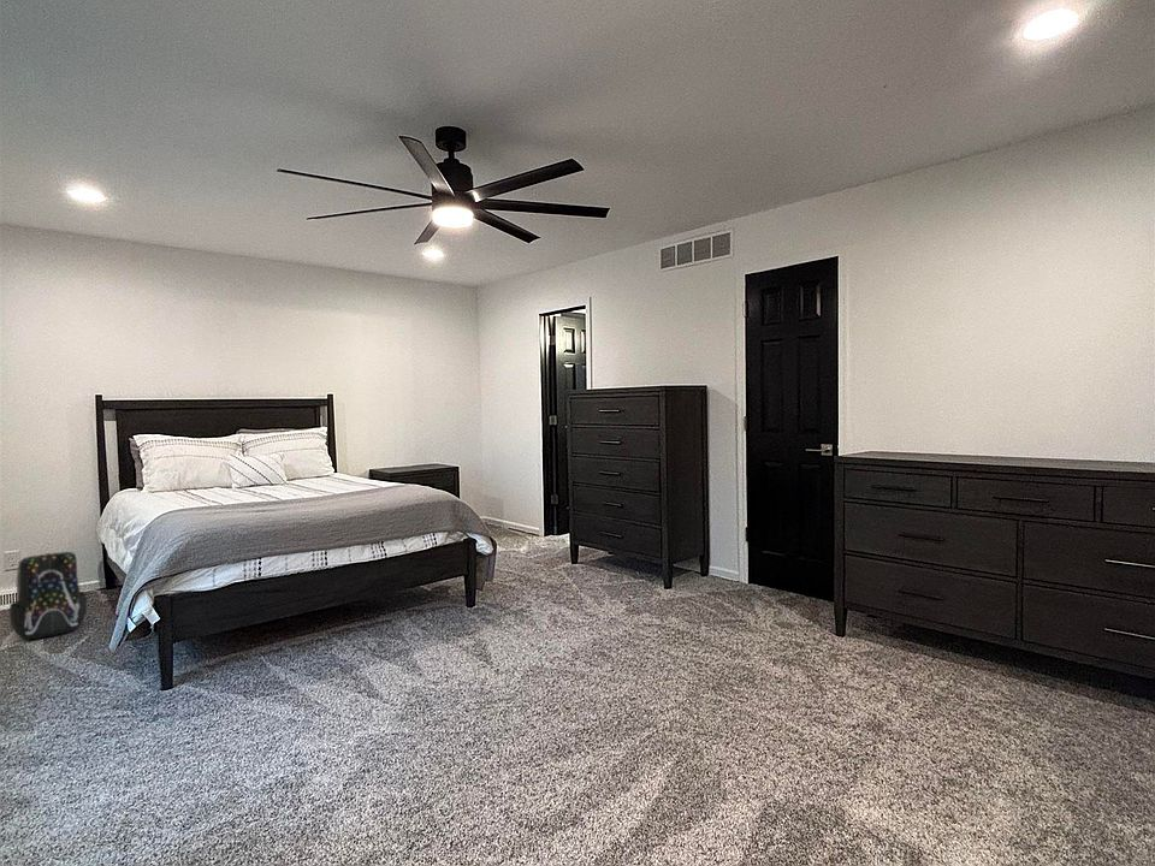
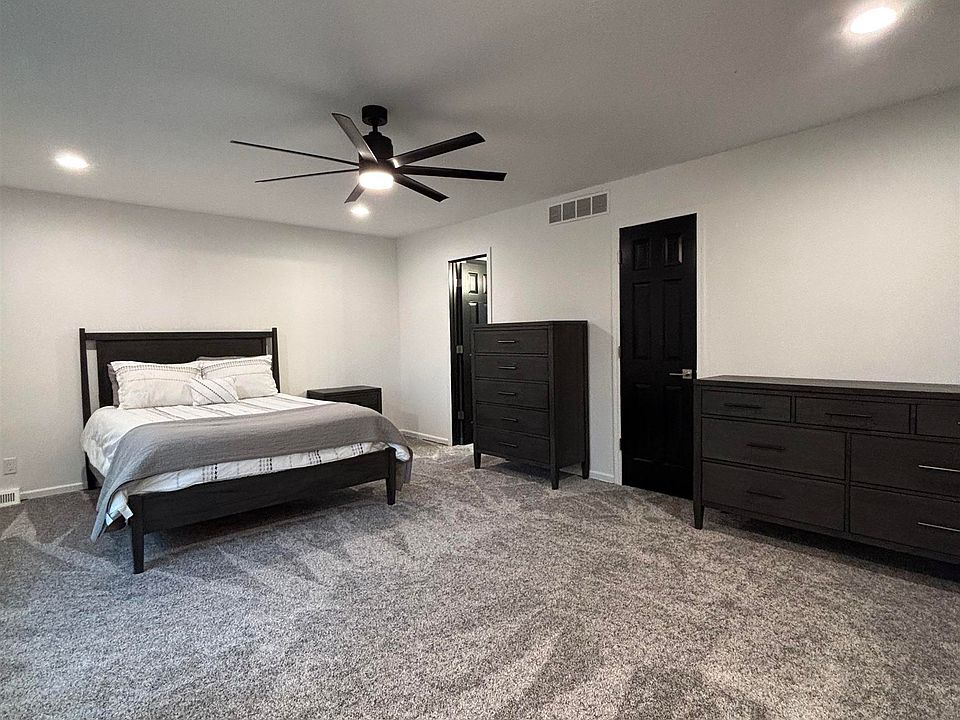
- backpack (48, 592)
